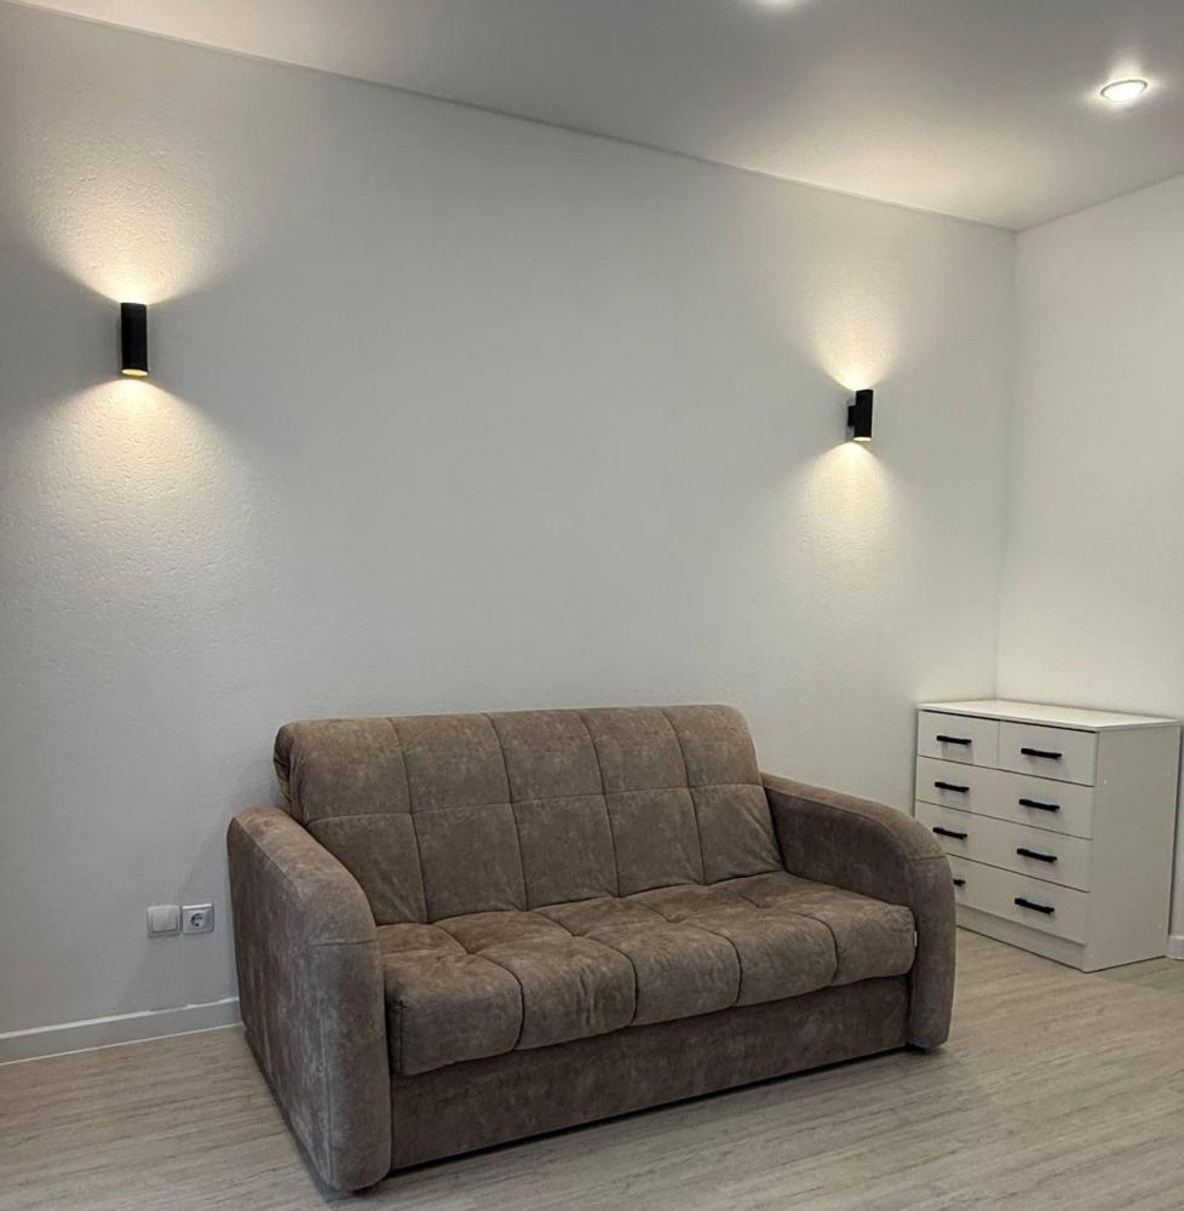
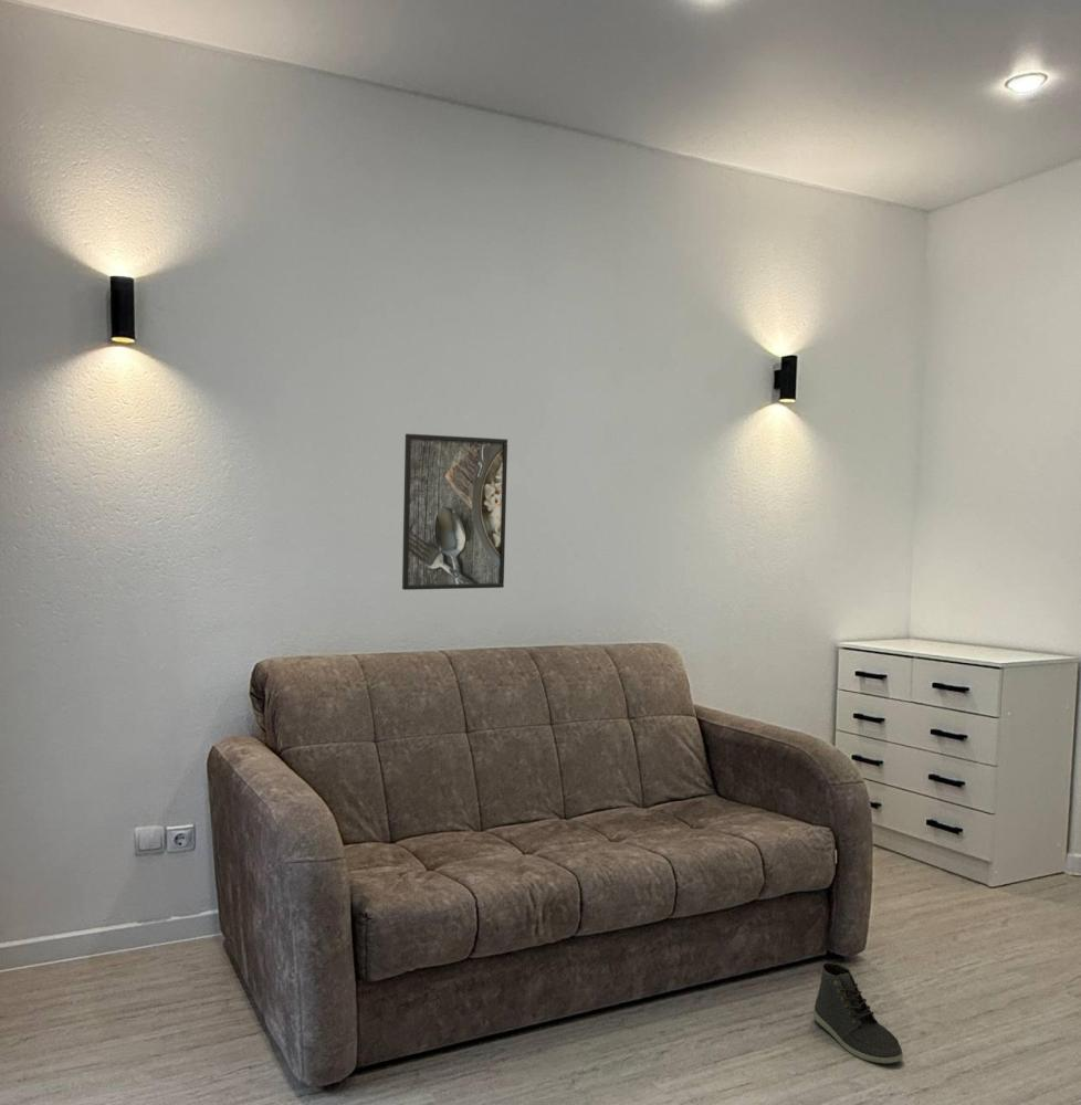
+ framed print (455, 513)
+ sneaker (854, 1011)
